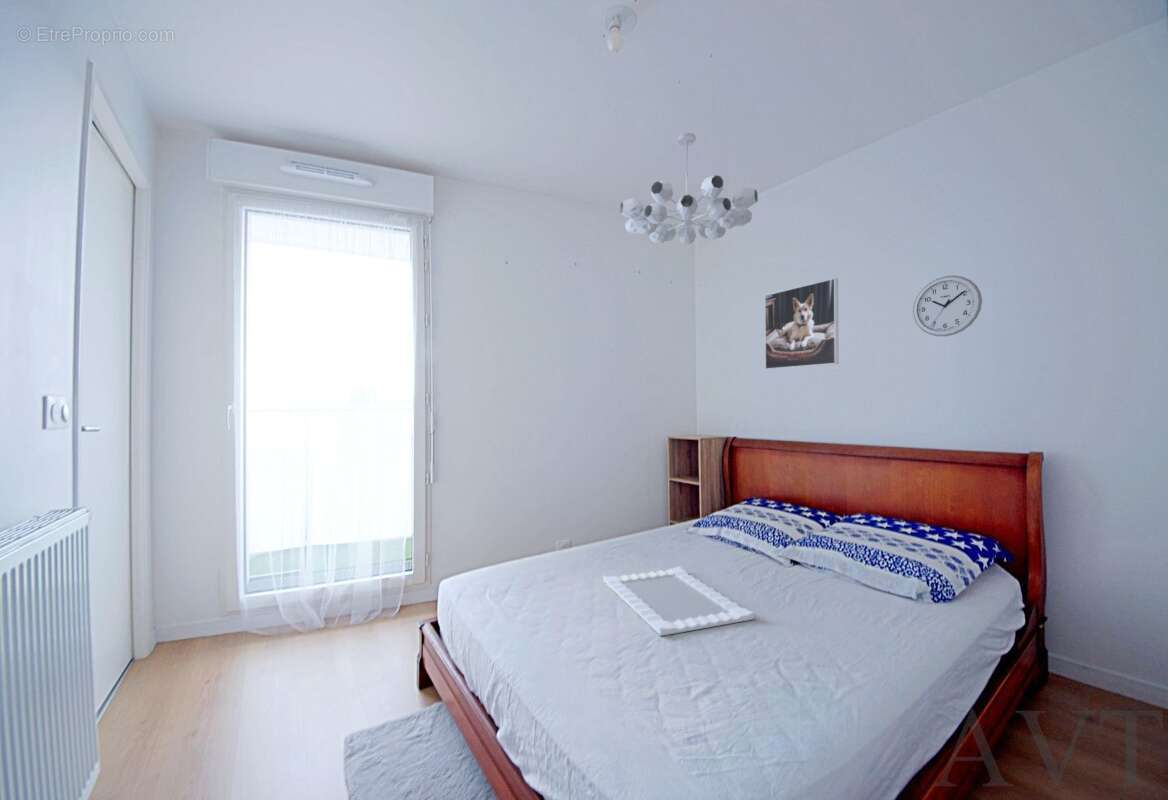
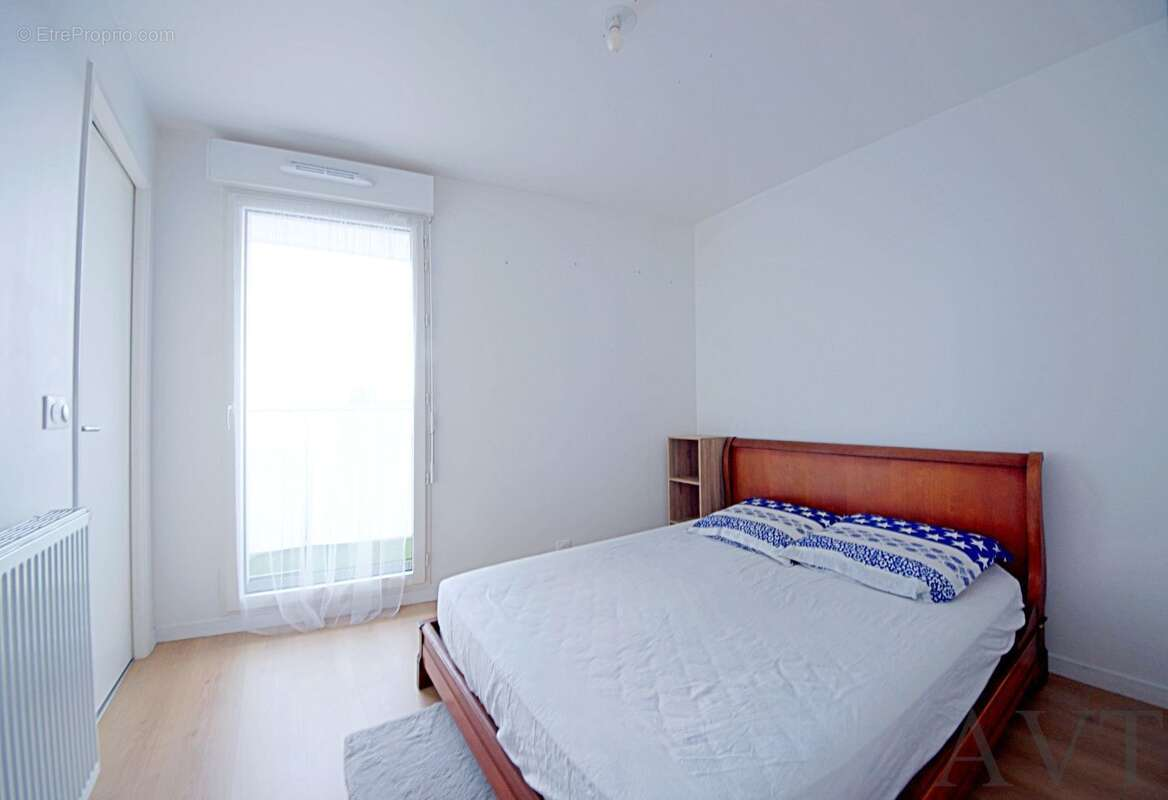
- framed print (799, 327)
- wall clock (944, 306)
- decorative tray (671, 595)
- chandelier (686, 184)
